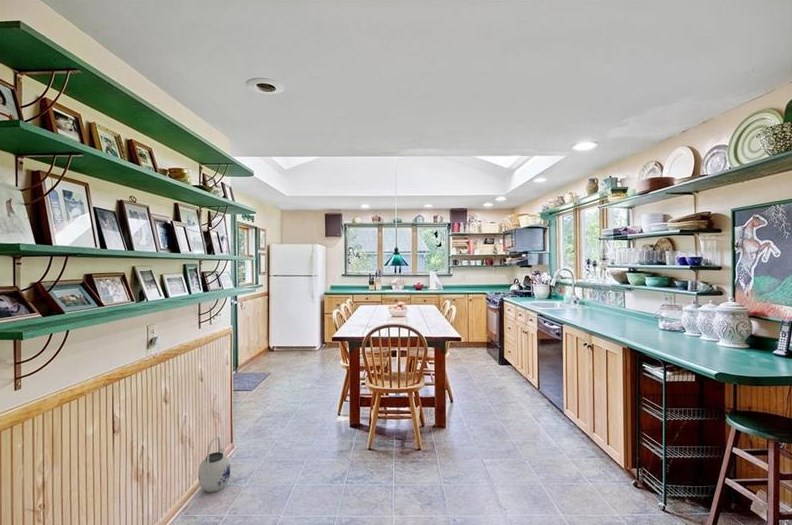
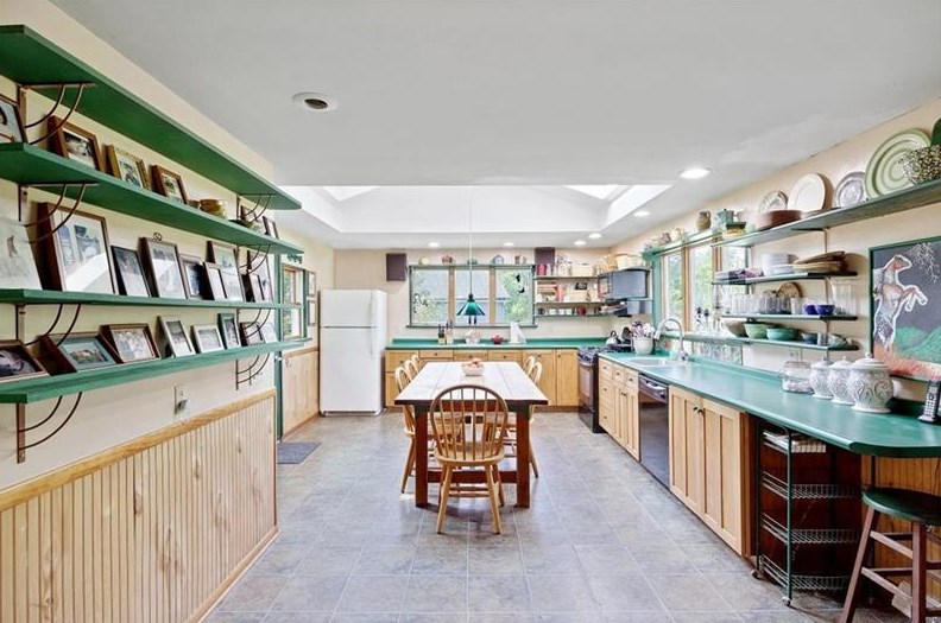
- teapot (215, 461)
